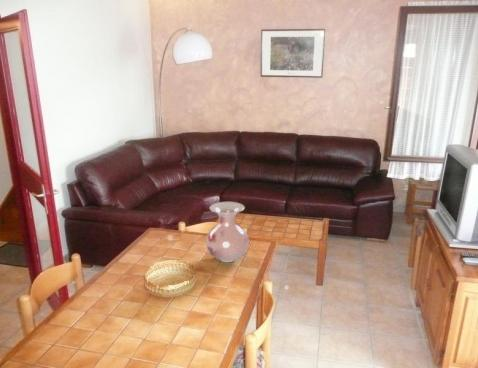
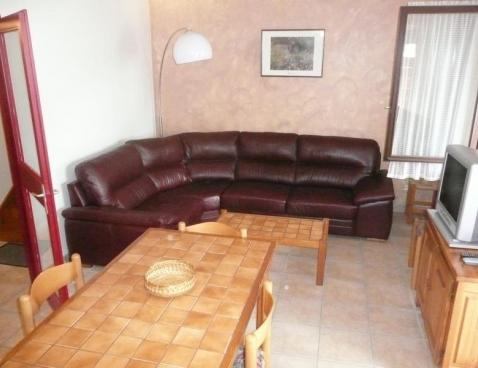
- vase (227, 233)
